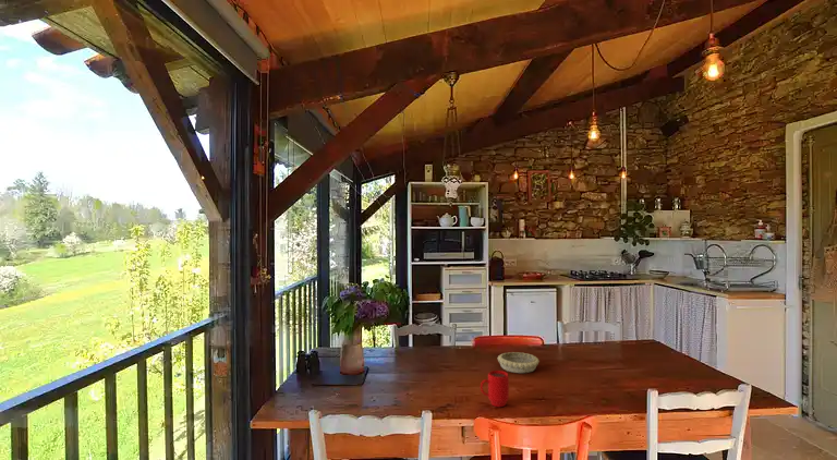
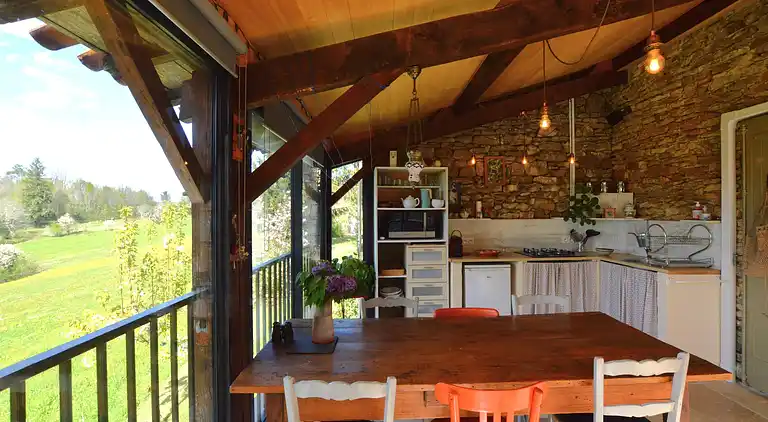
- mug (494, 389)
- decorative bowl (518, 362)
